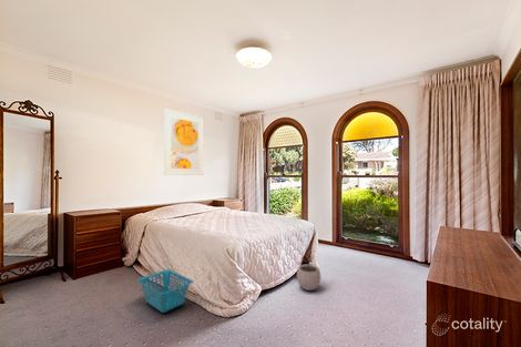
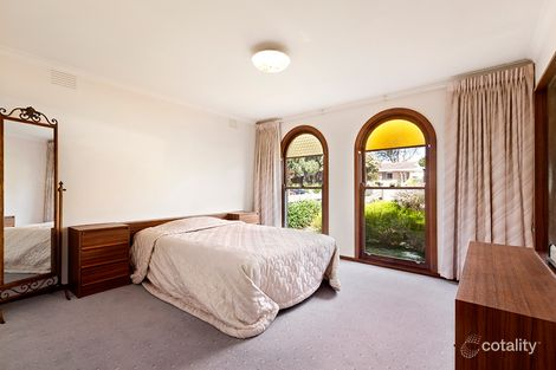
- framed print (185, 144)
- laundry basket (164, 292)
- plant pot (308, 274)
